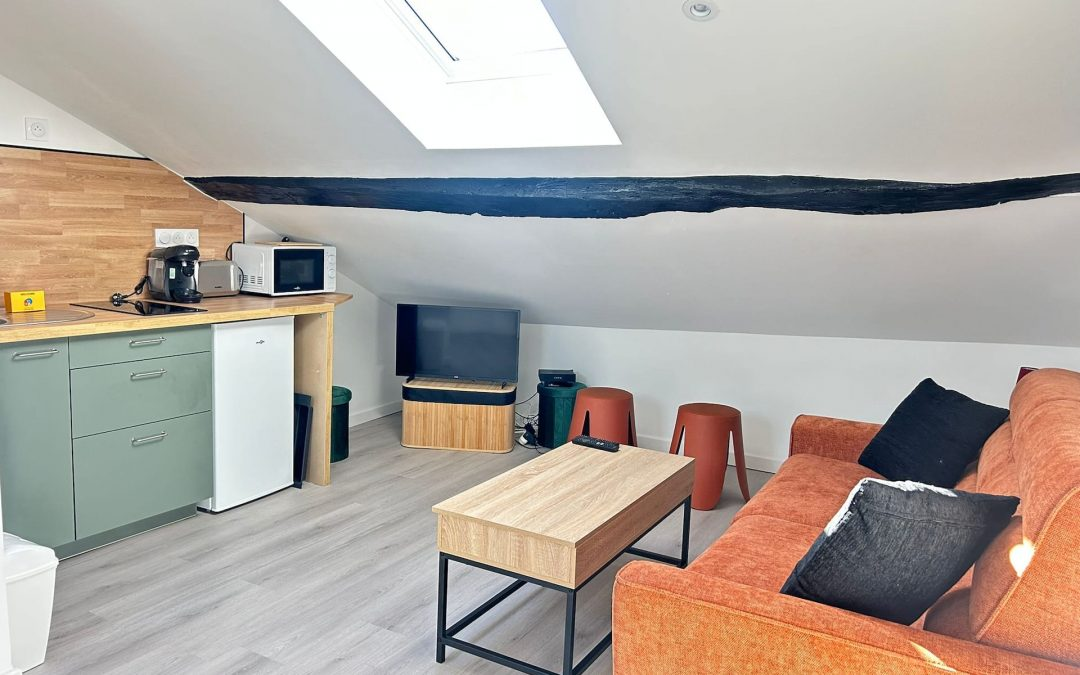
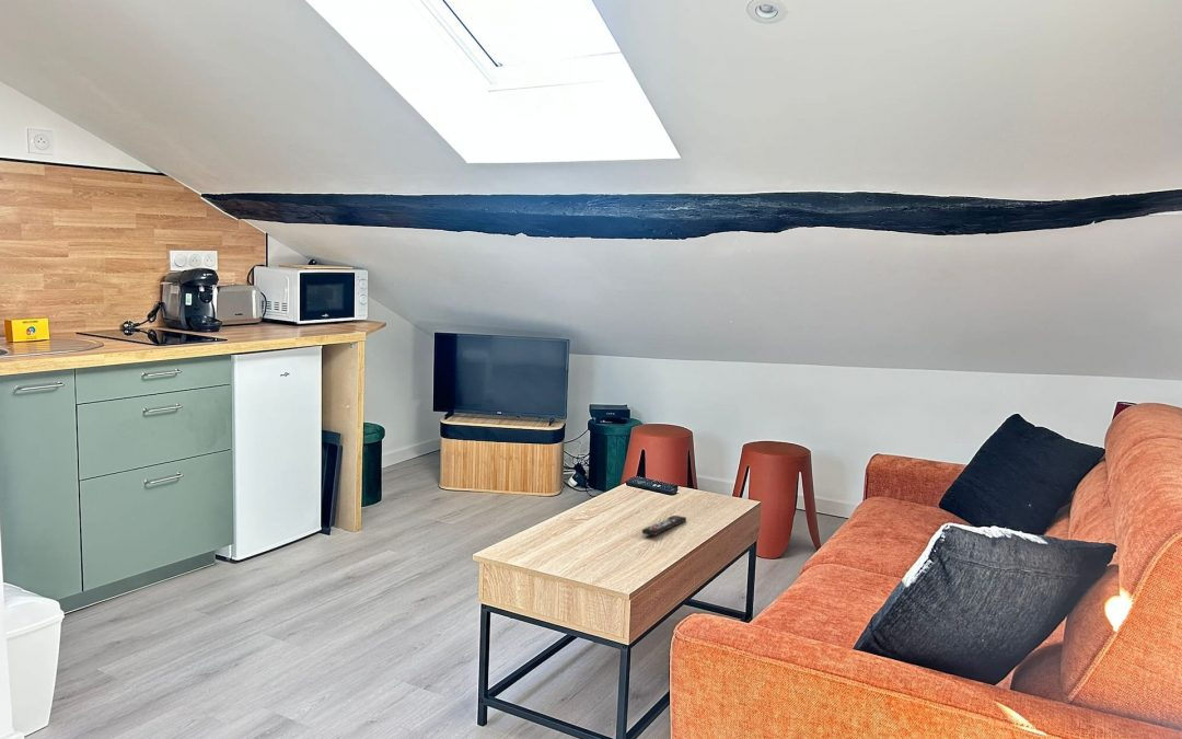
+ remote control (664, 524)
